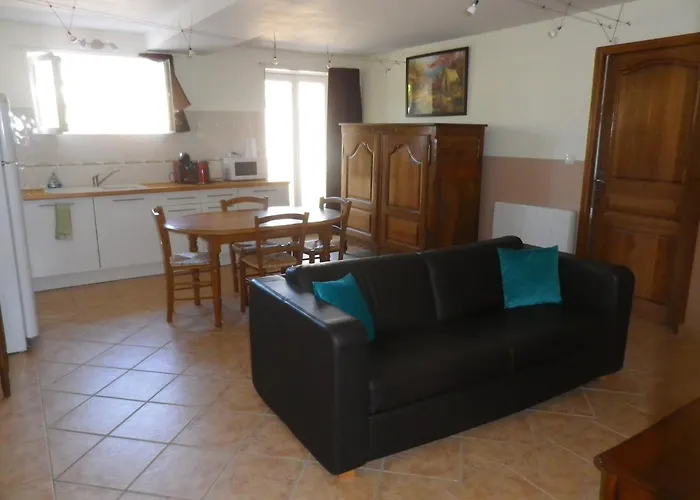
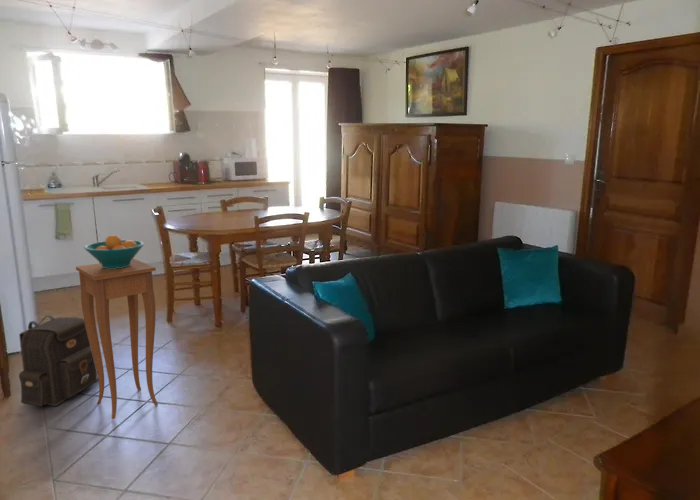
+ fruit bowl (115, 250)
+ side table (130, 337)
+ backpack (59, 355)
